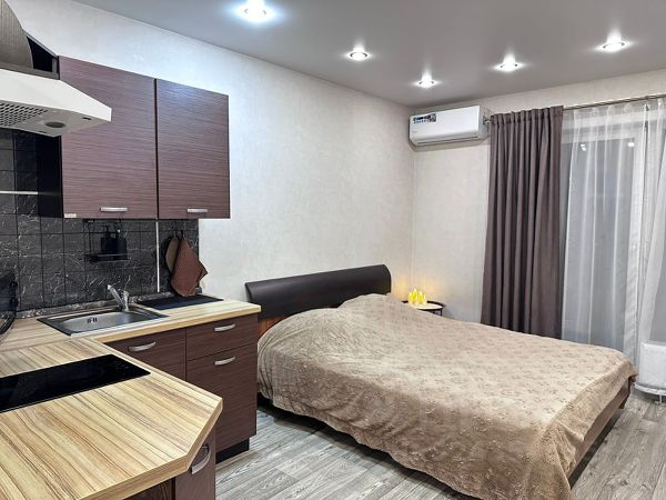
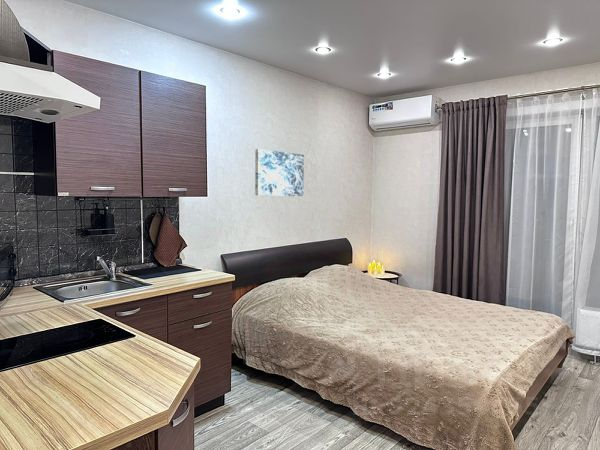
+ wall art (280, 174)
